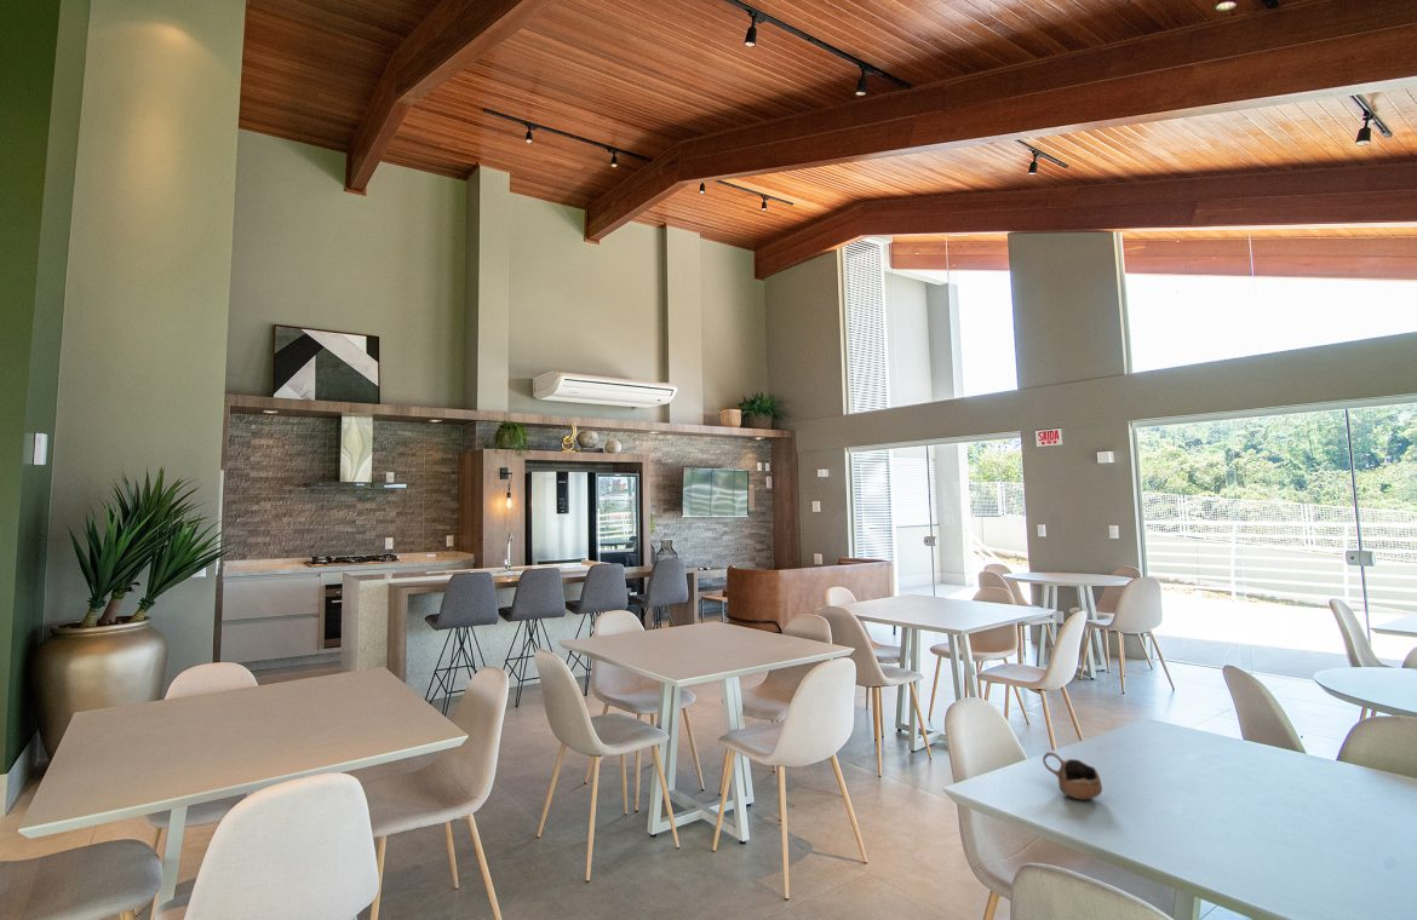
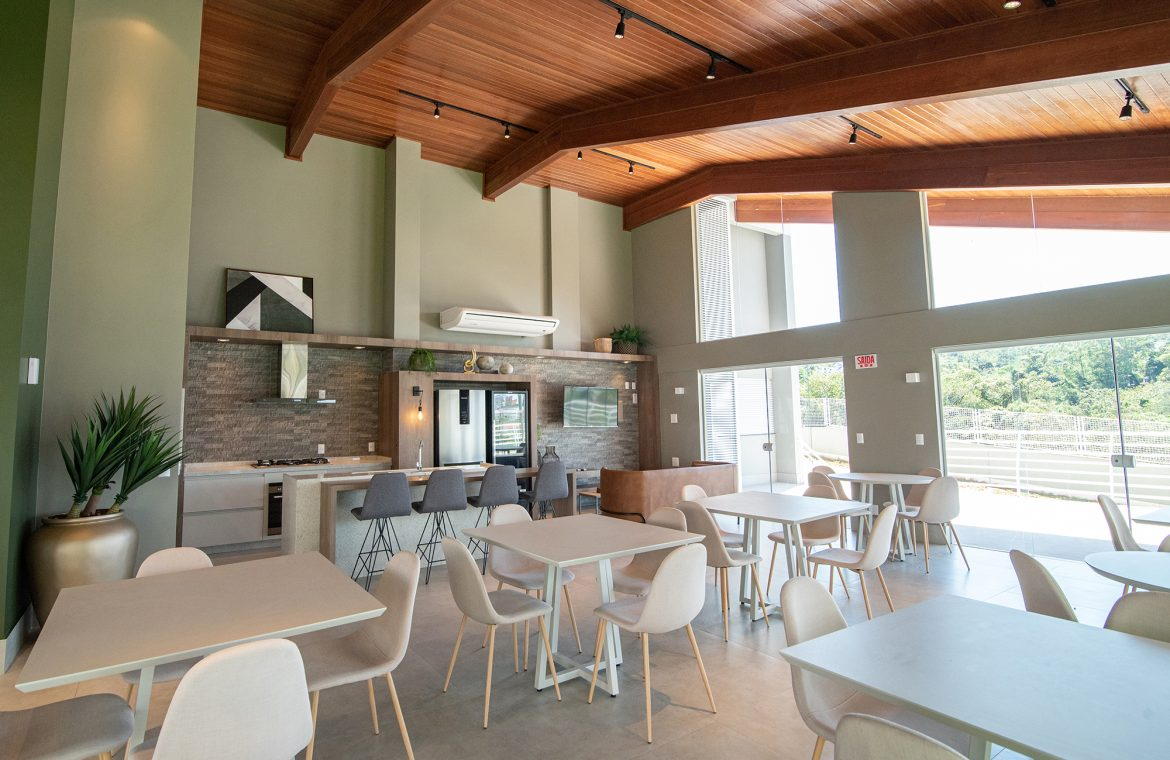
- cup (1073, 774)
